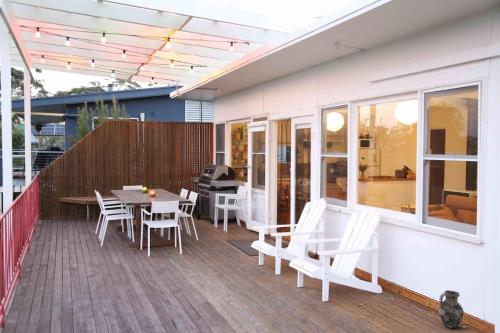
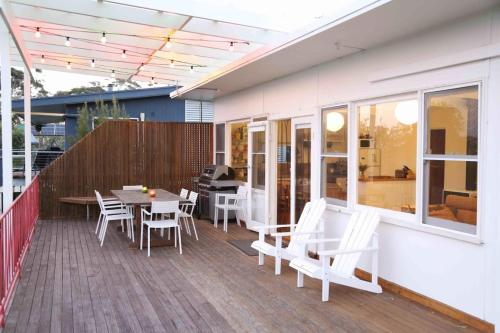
- ceramic jug (451, 308)
